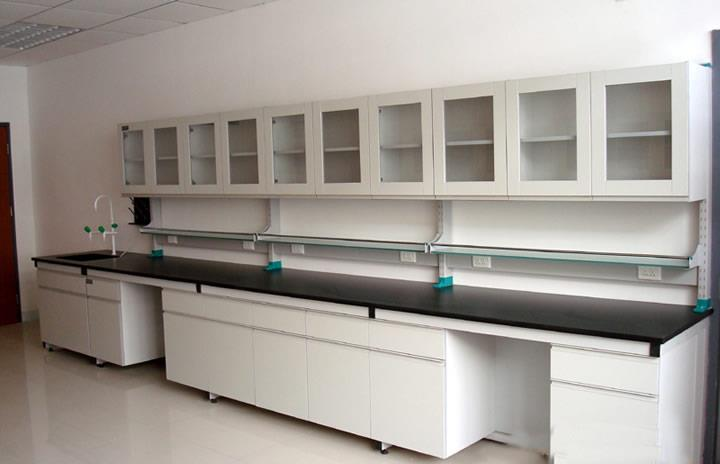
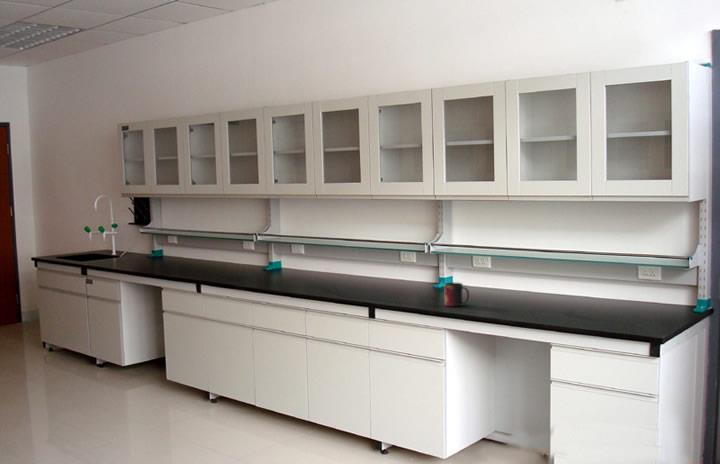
+ mug (457, 294)
